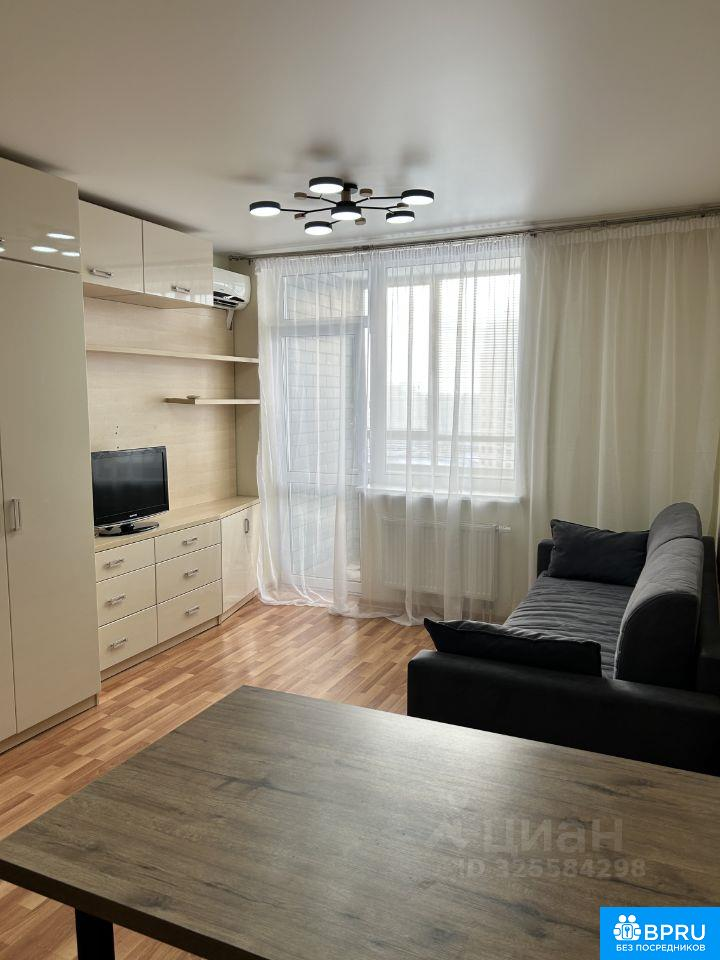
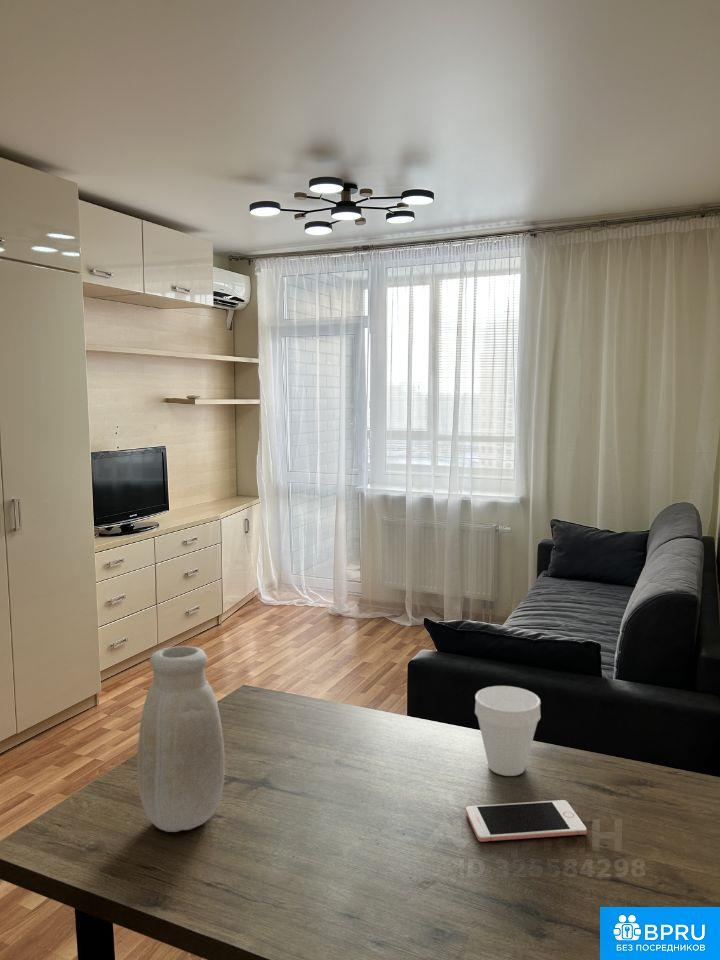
+ vase (162, 754)
+ cup (507, 732)
+ cell phone (524, 820)
